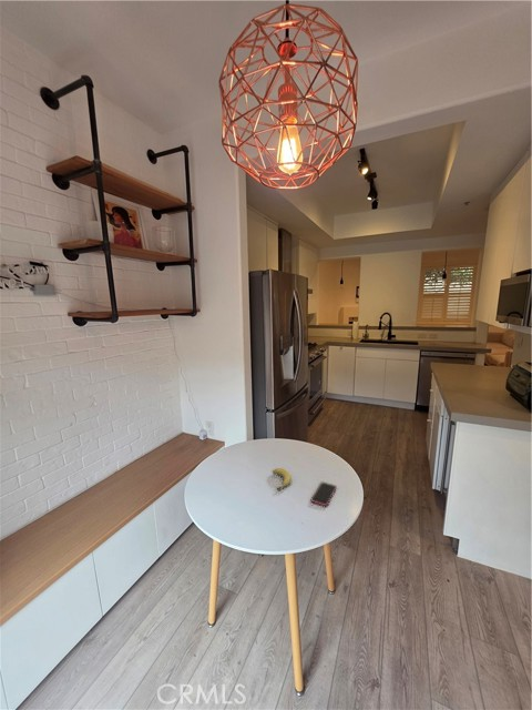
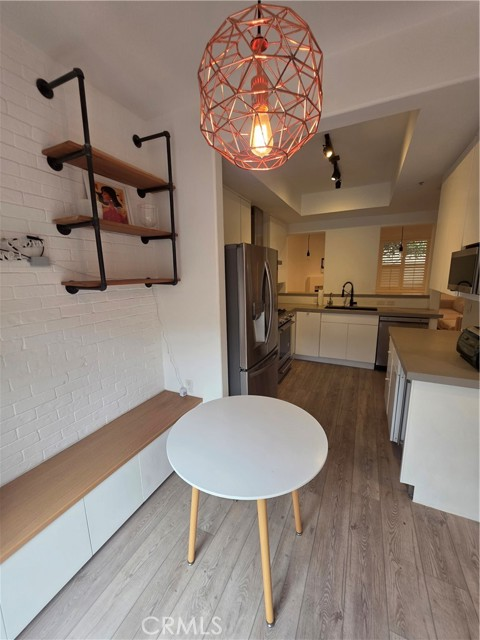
- fruit (282, 475)
- smartphone (324, 493)
